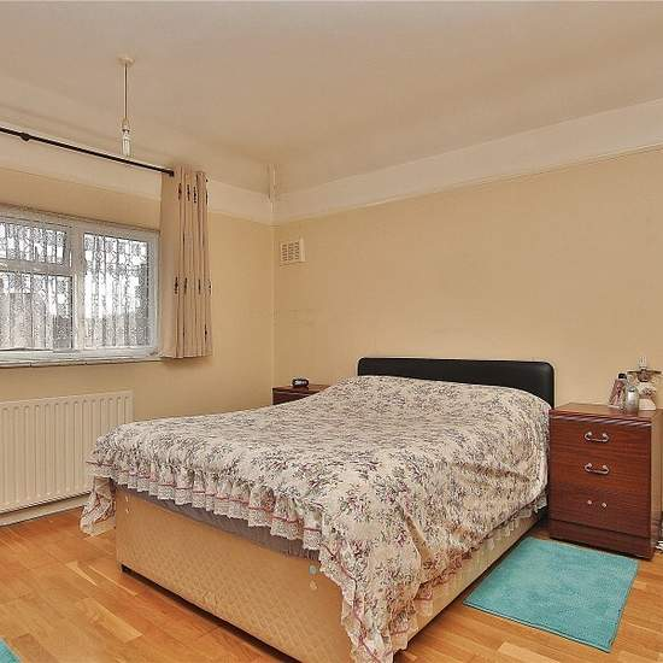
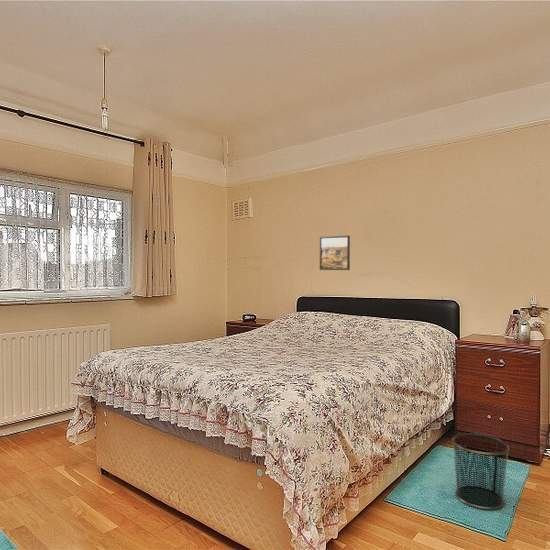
+ waste bin (480, 470)
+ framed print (334, 253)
